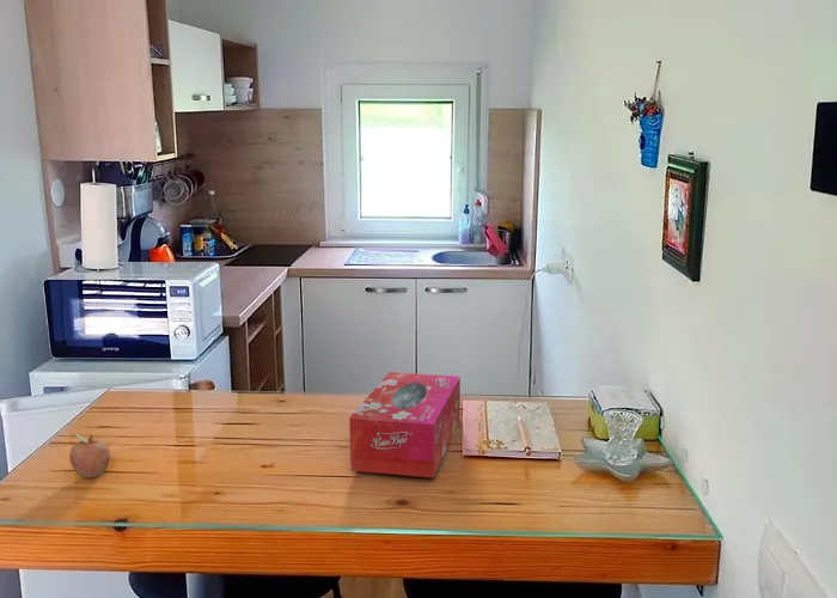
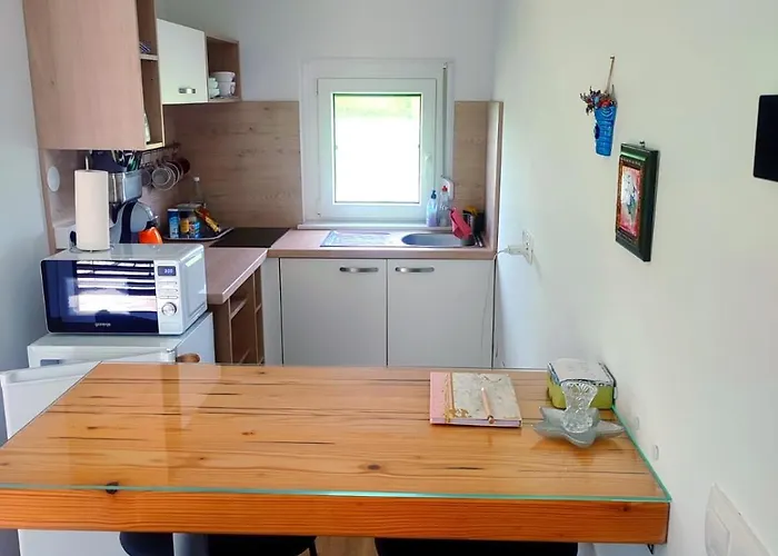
- fruit (88, 453)
- tissue box (409, 420)
